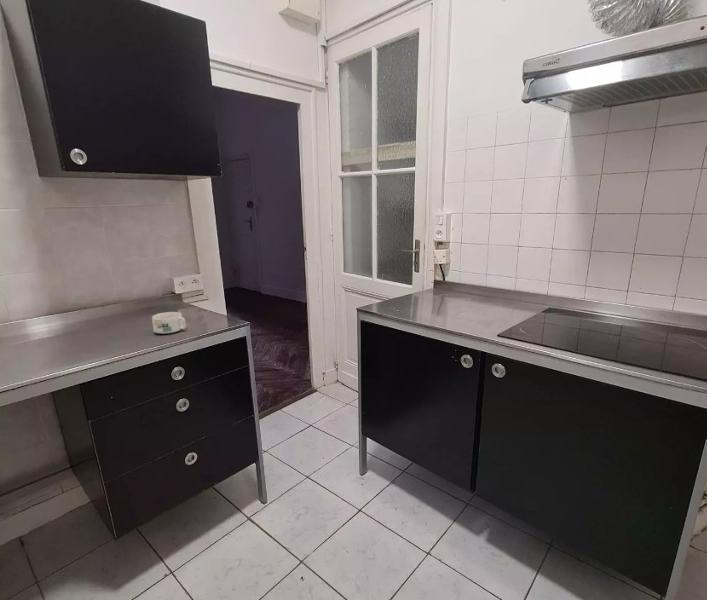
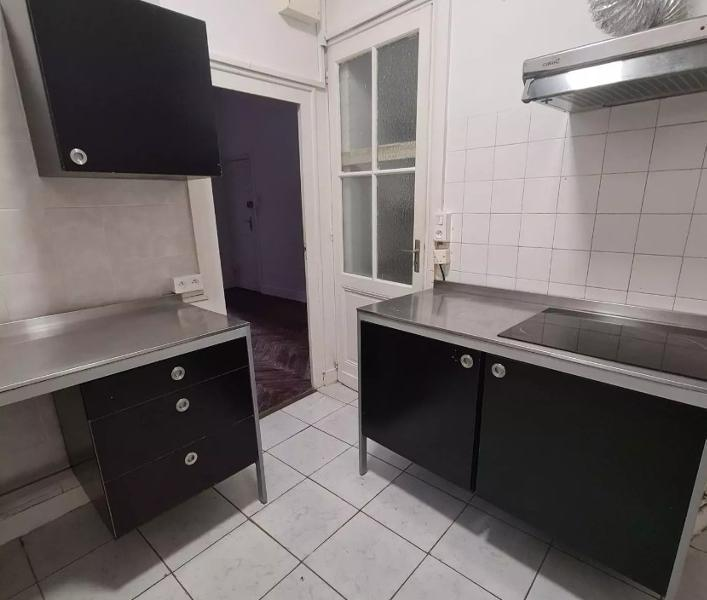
- mug (170, 323)
